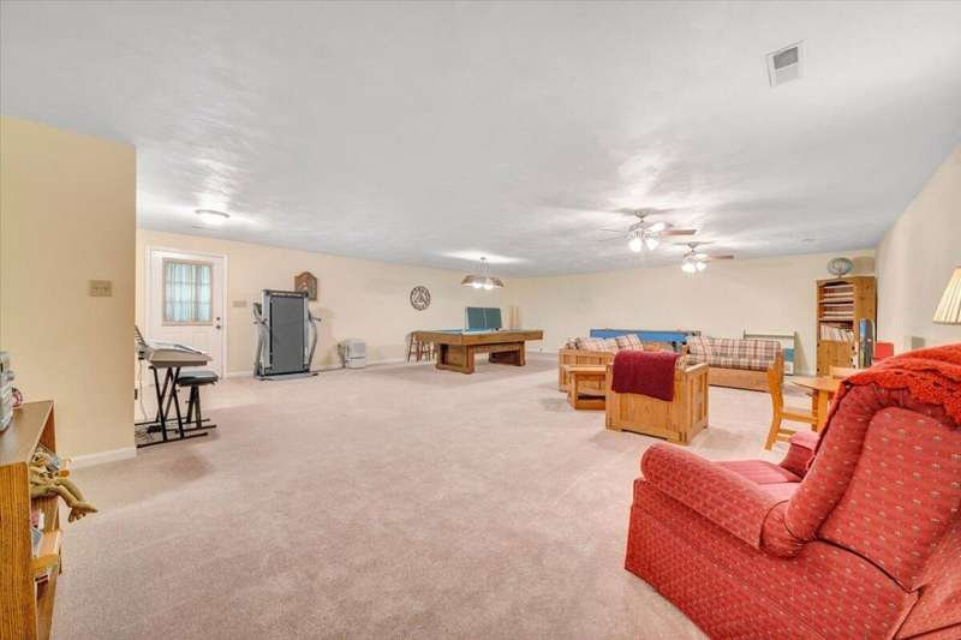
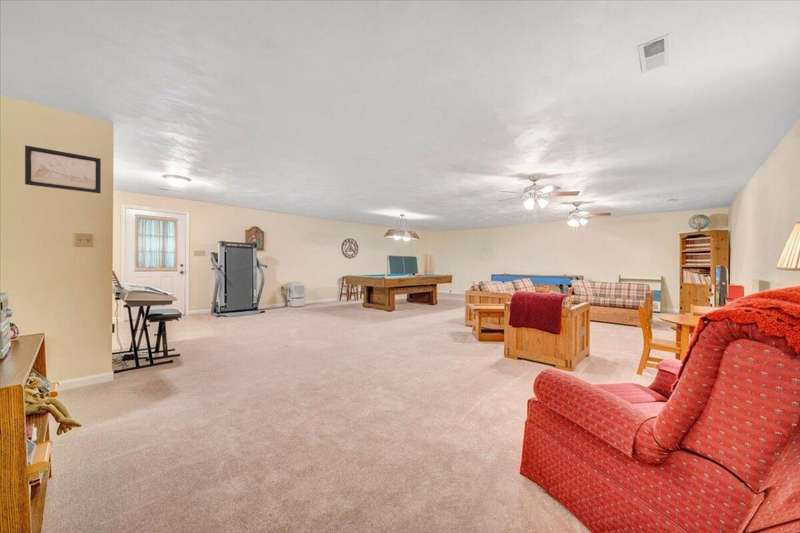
+ wall art (65, 170)
